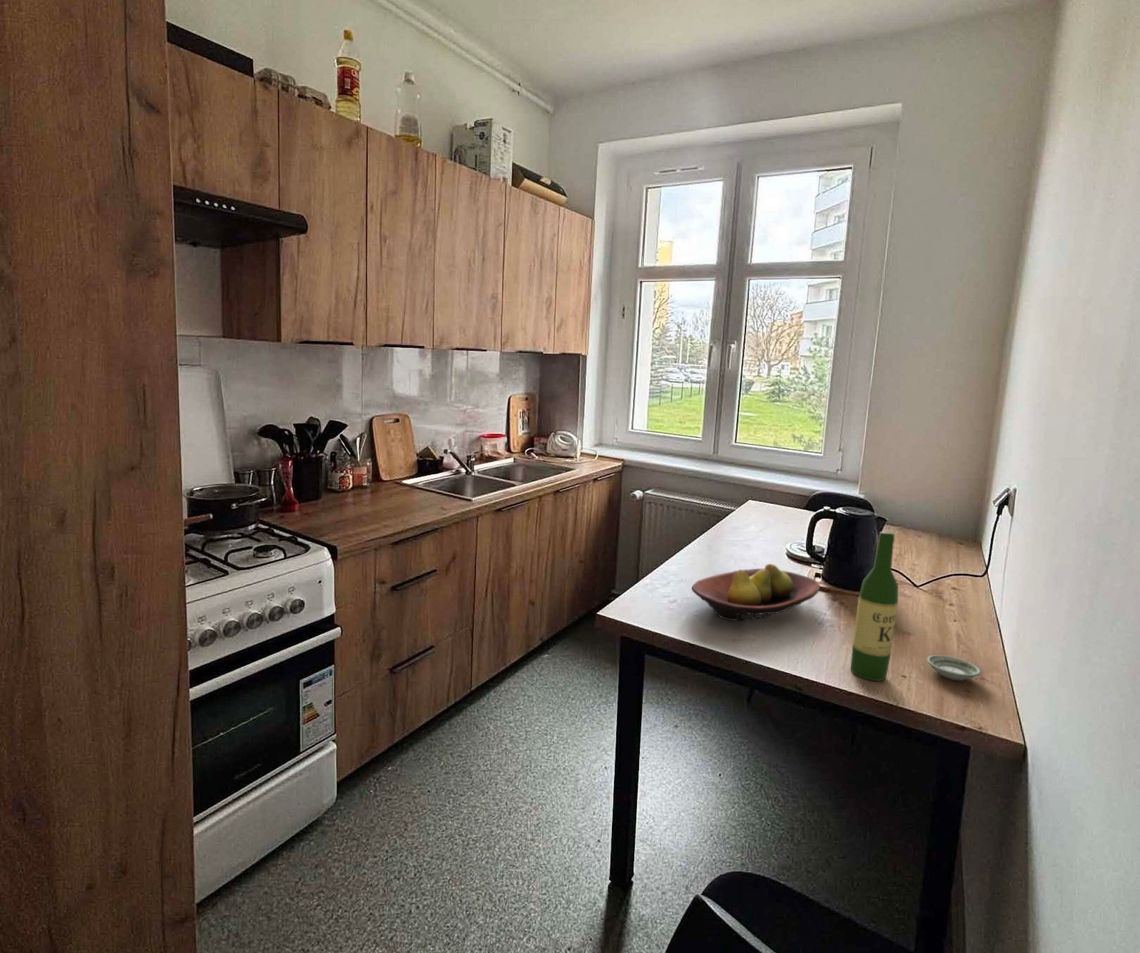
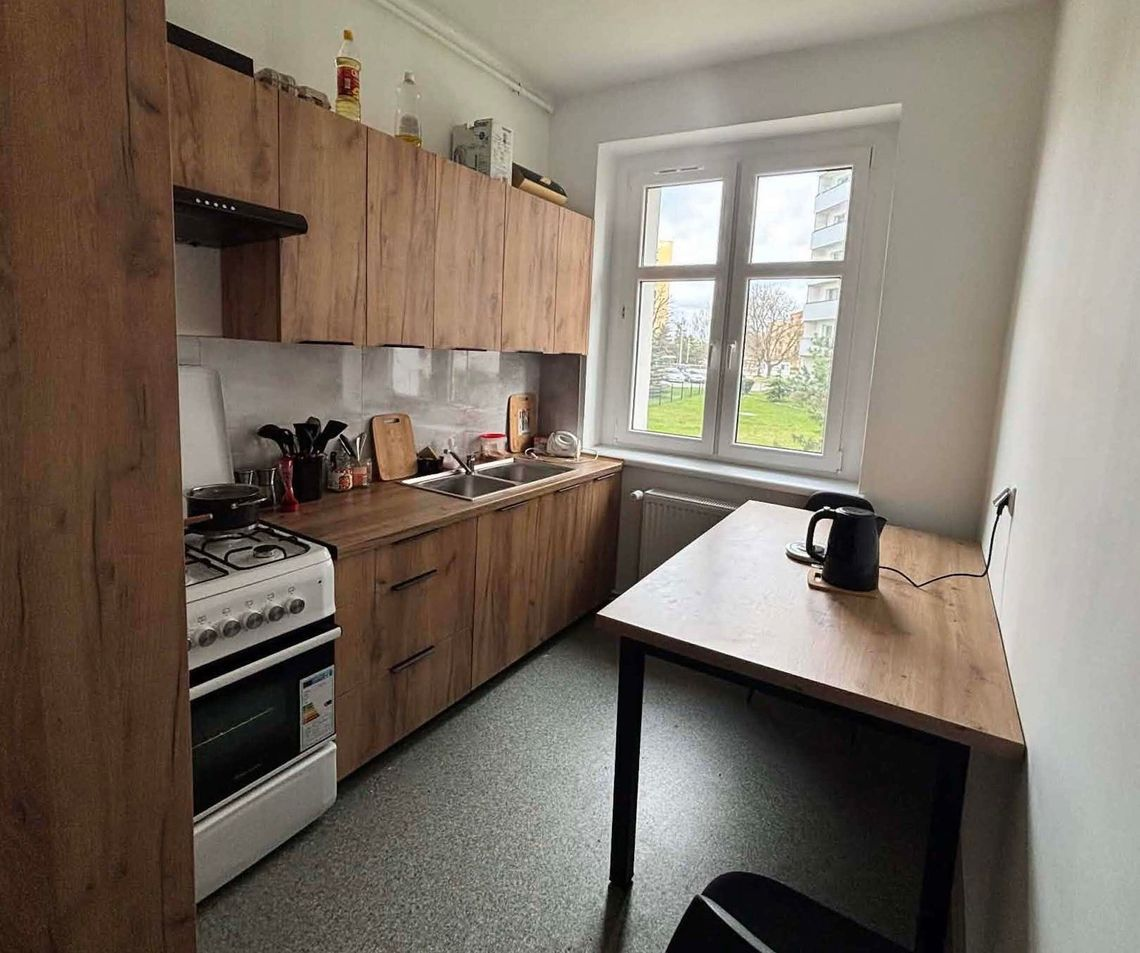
- fruit bowl (756, 587)
- saucer (952, 669)
- wine bottle (877, 604)
